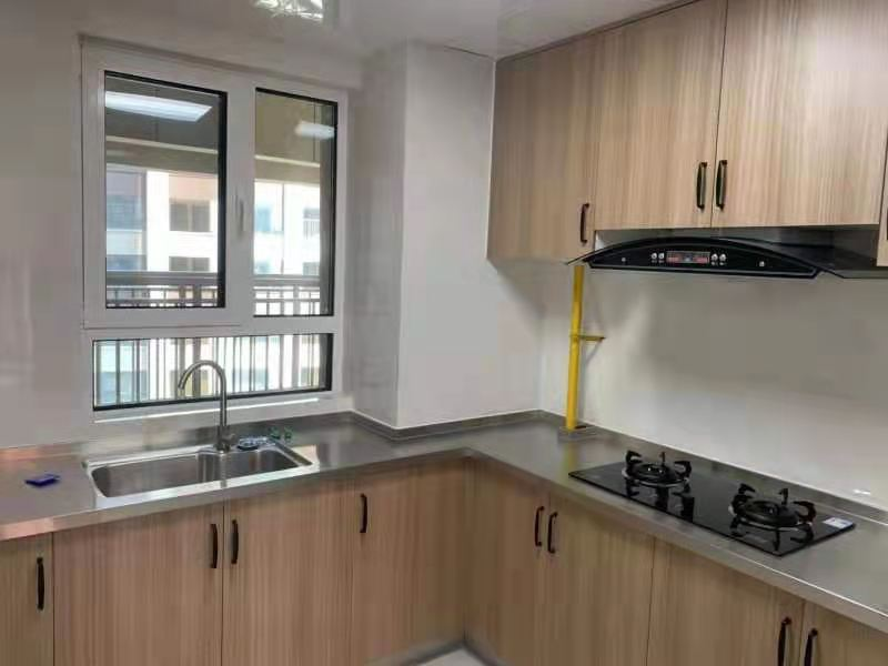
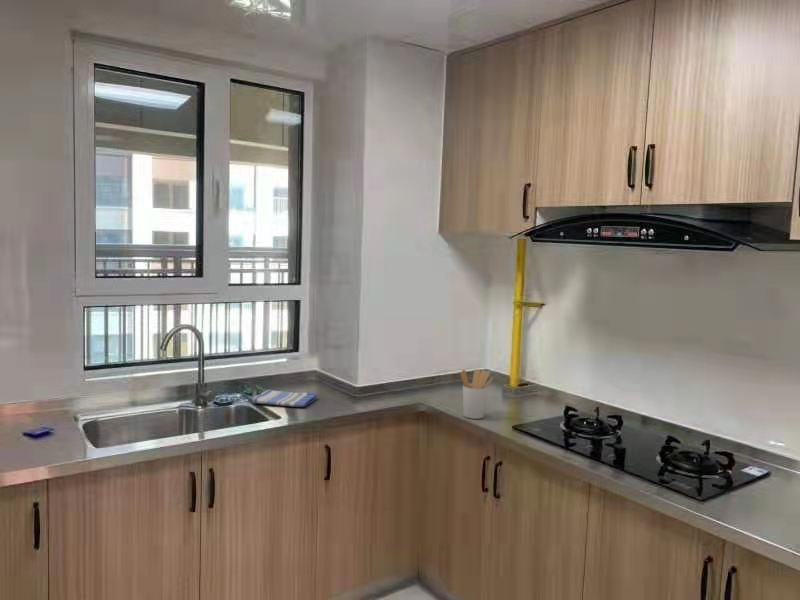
+ utensil holder (476, 392)
+ dish towel (285, 398)
